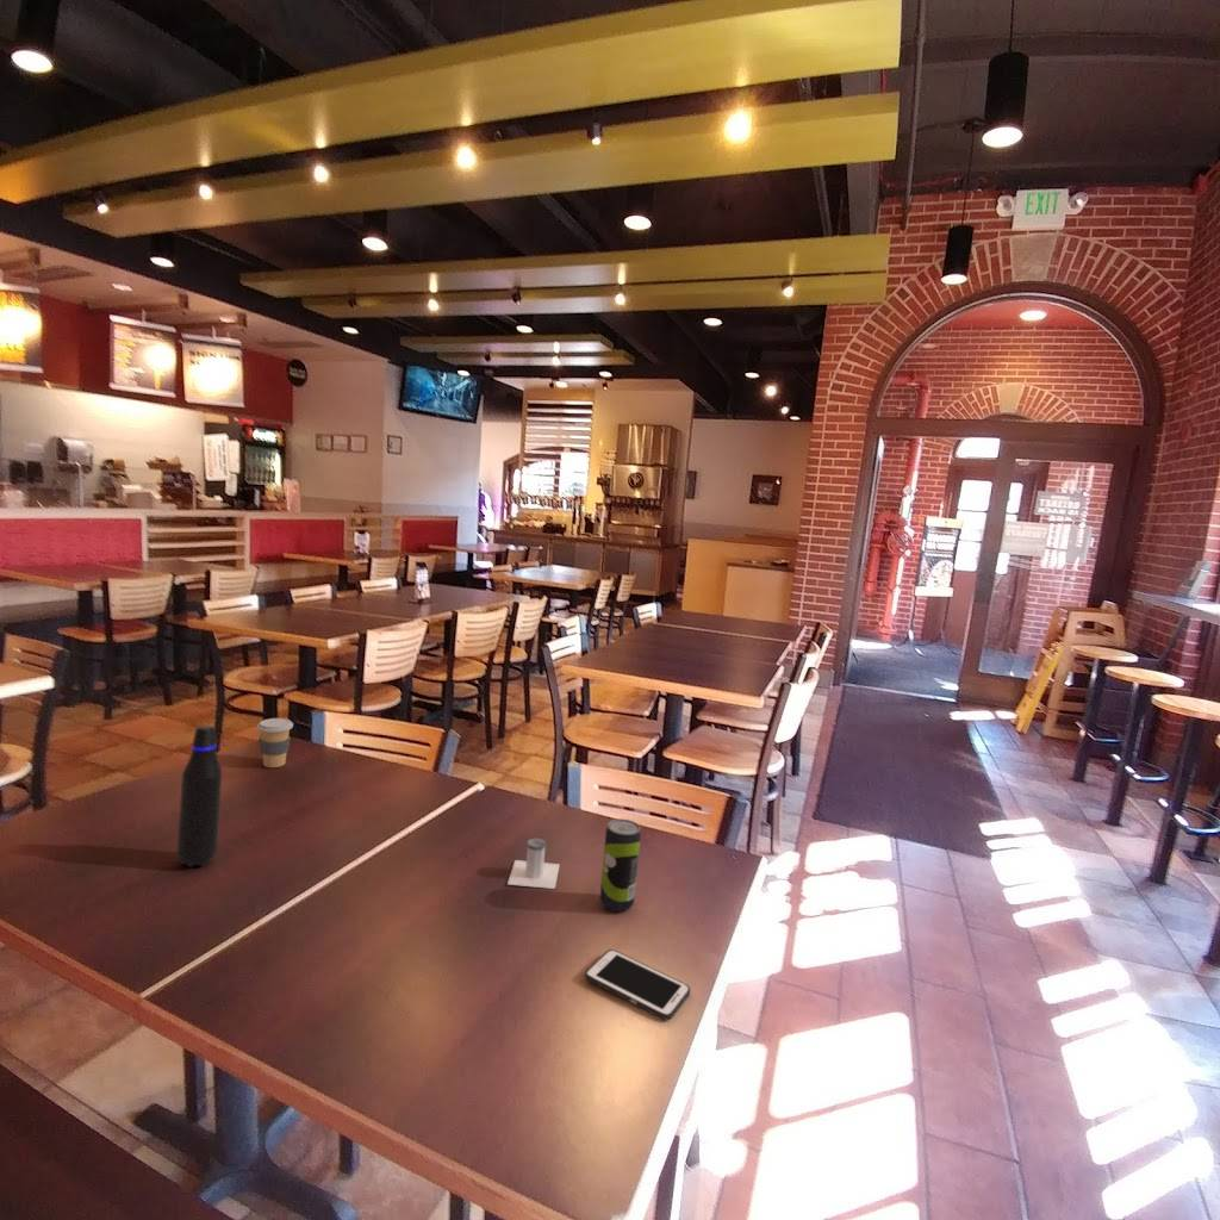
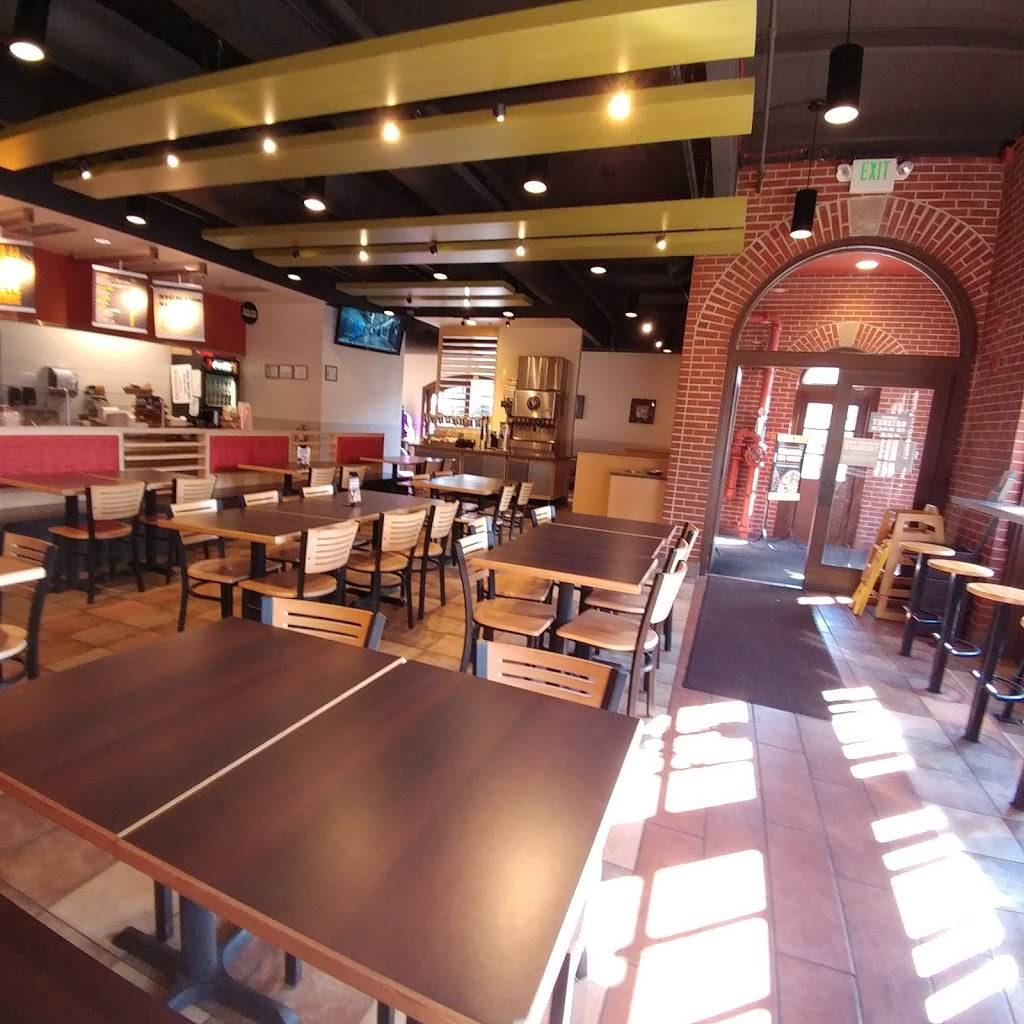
- salt shaker (535, 858)
- coffee cup (274, 742)
- beverage can (620, 865)
- water bottle (199, 796)
- cell phone (636, 982)
